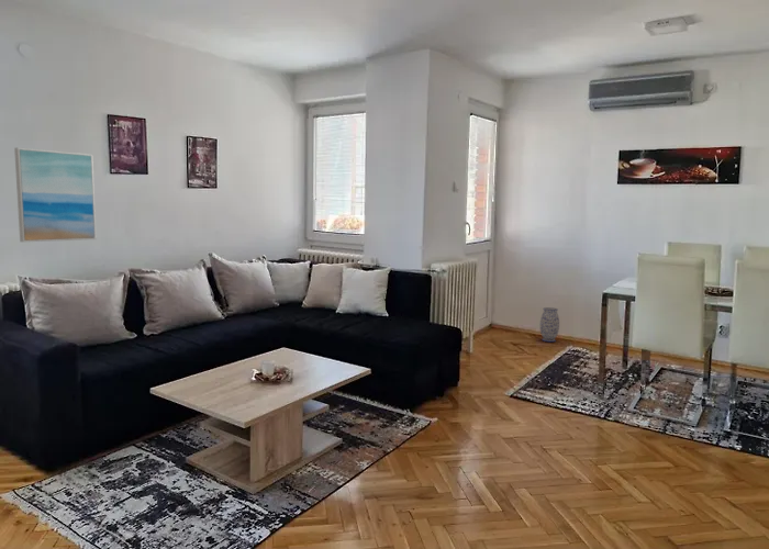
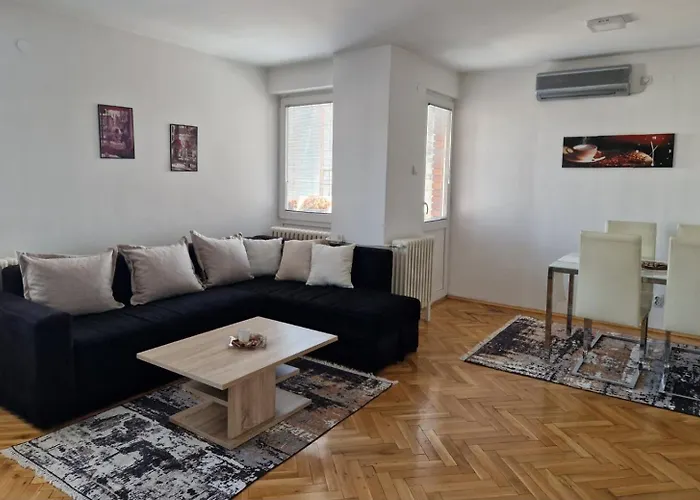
- wall art (57, 195)
- vase (549, 324)
